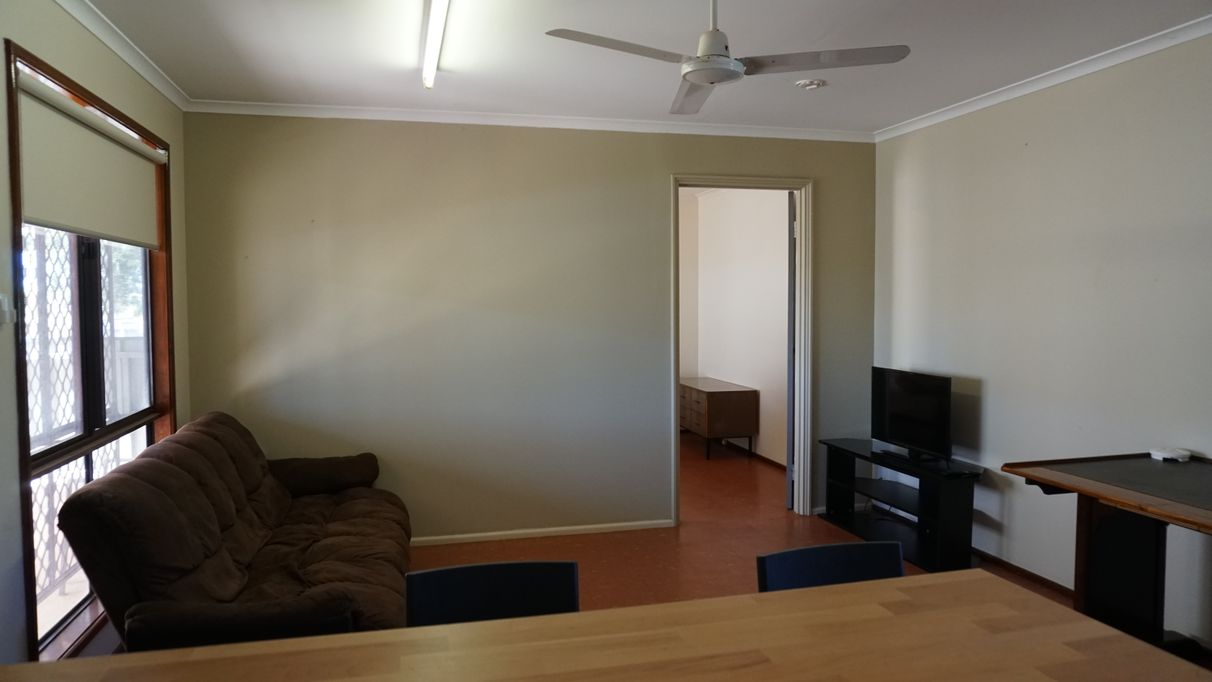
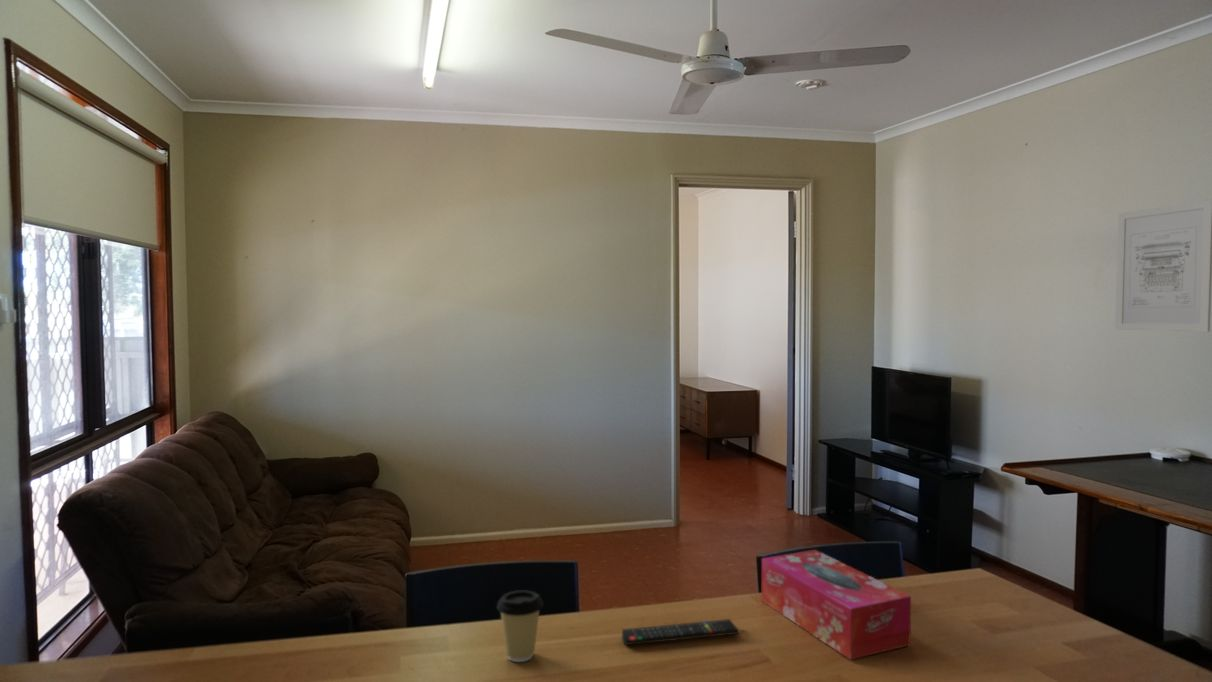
+ coffee cup (520, 625)
+ tissue box (830, 598)
+ remote control (679, 633)
+ wall art (1161, 268)
